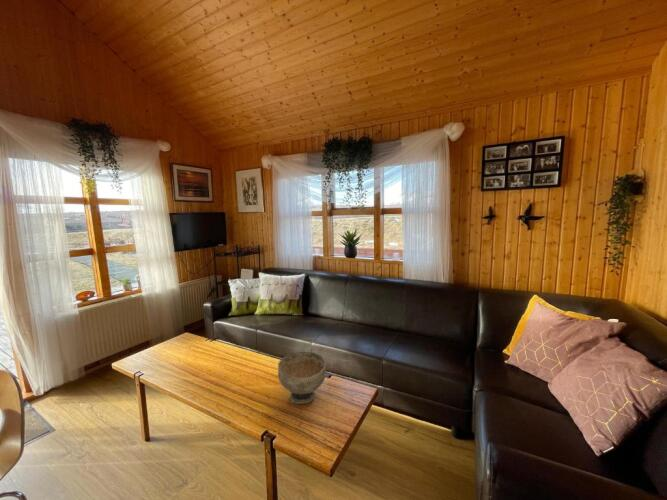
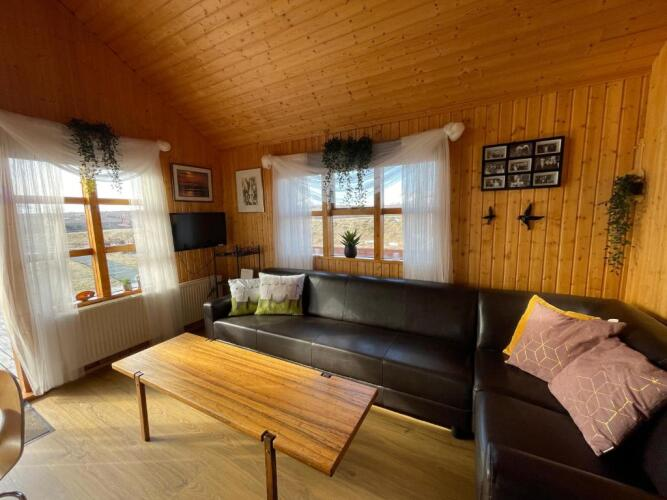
- decorative bowl (302, 379)
